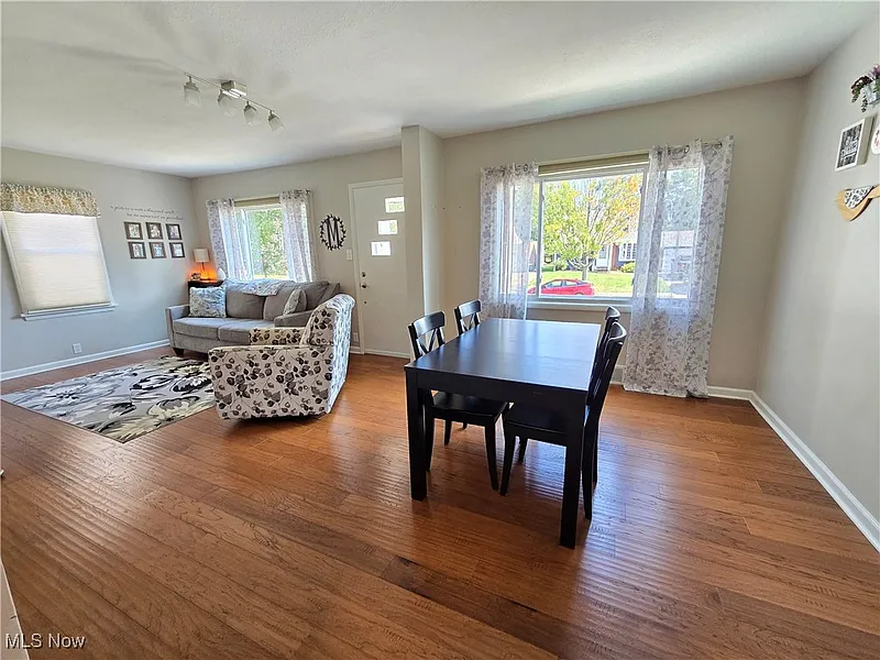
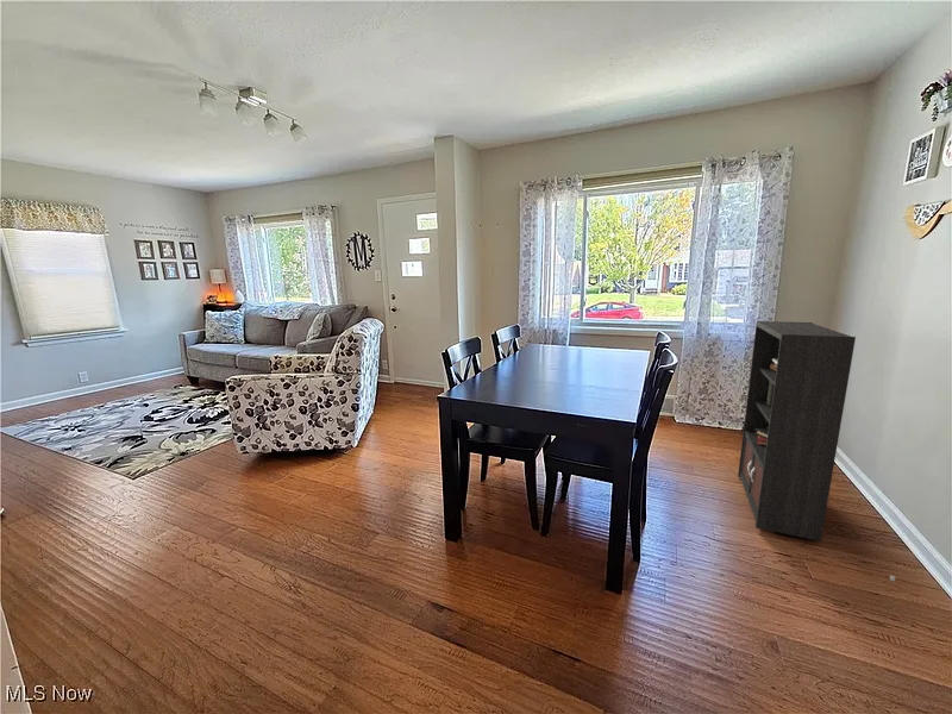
+ bookcase (814, 430)
